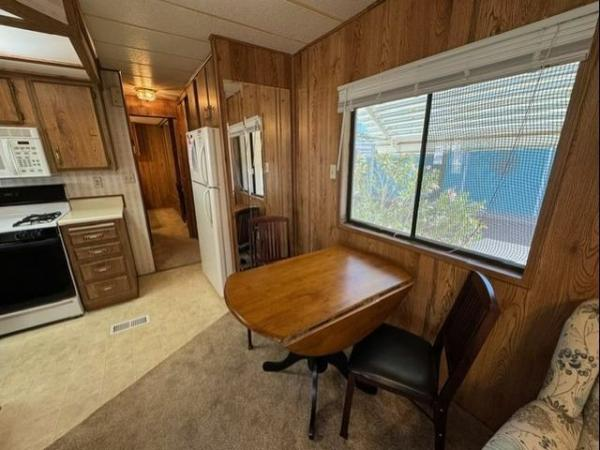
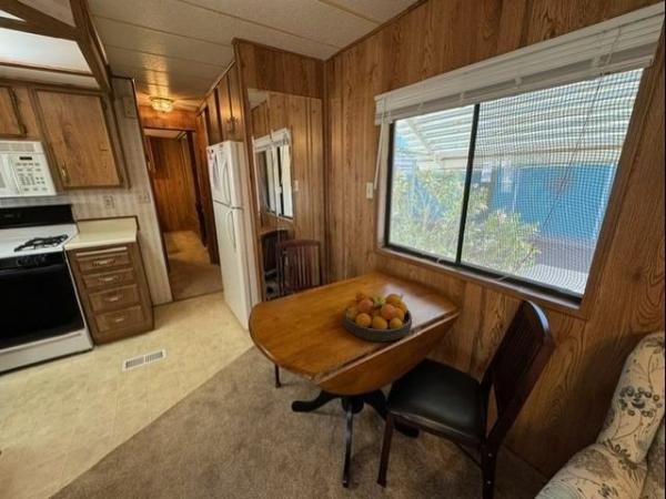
+ fruit bowl (376, 308)
